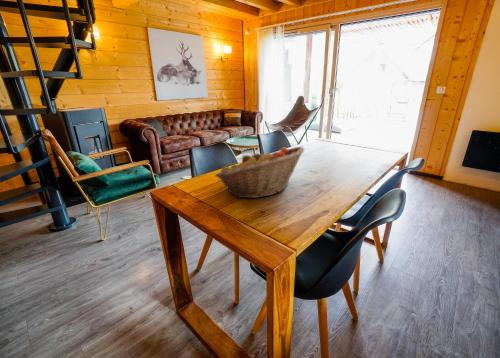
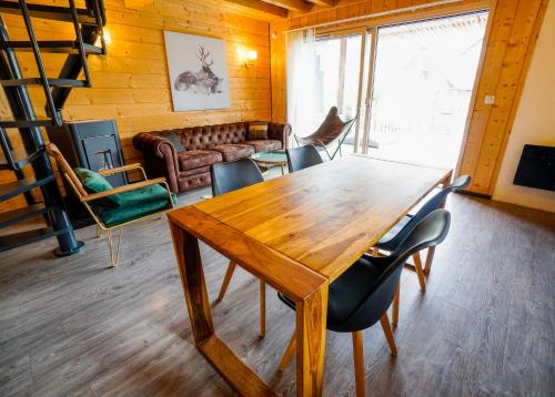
- fruit basket (261, 168)
